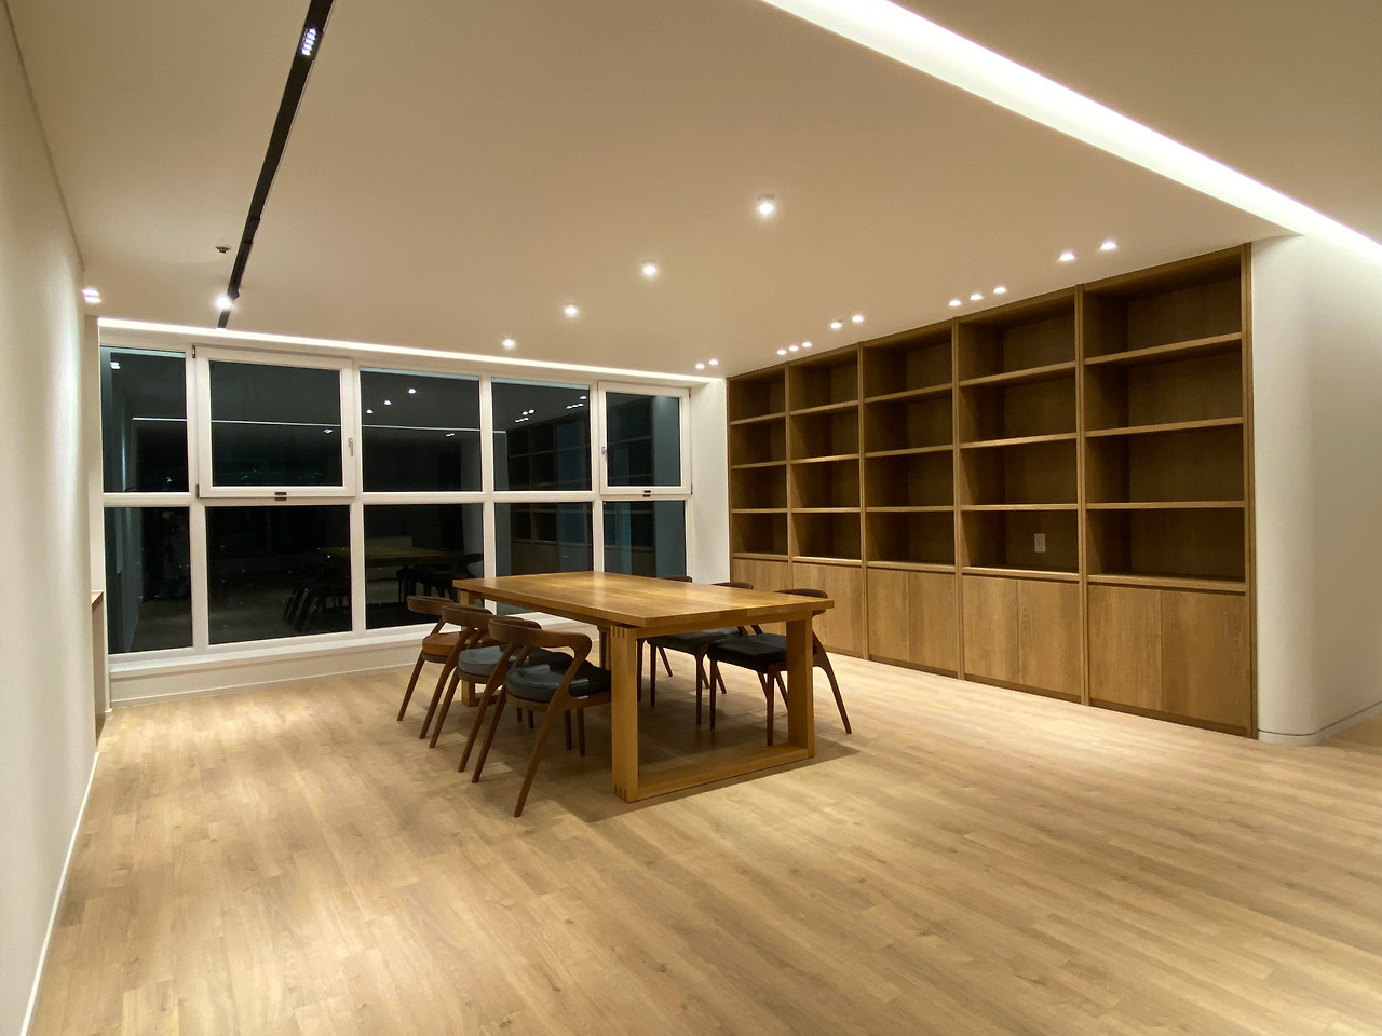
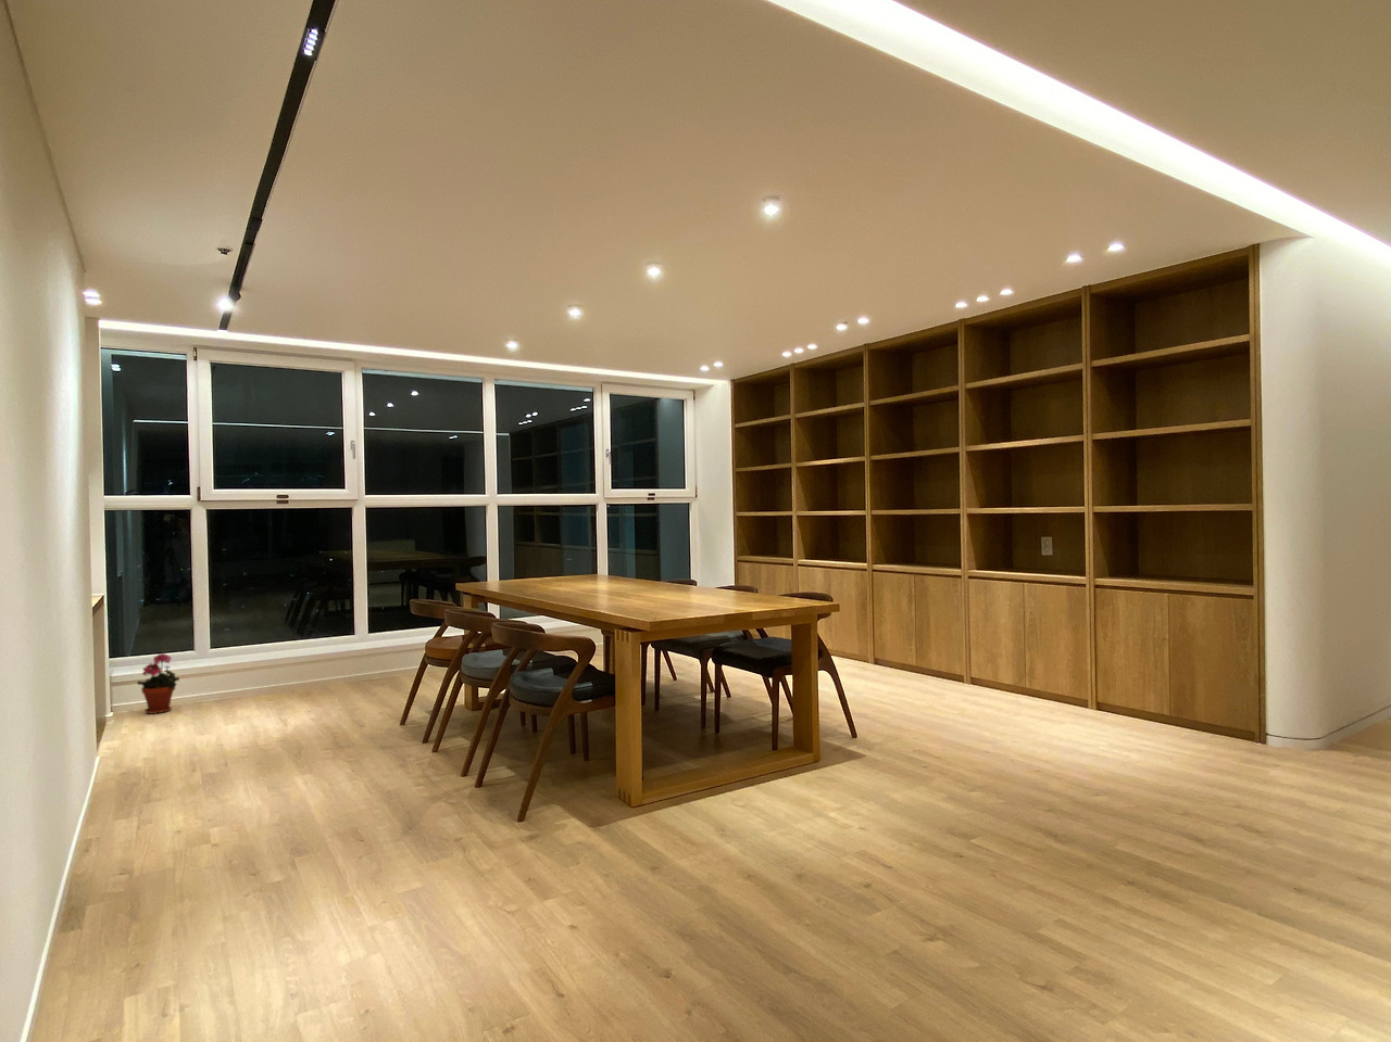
+ potted plant (158, 682)
